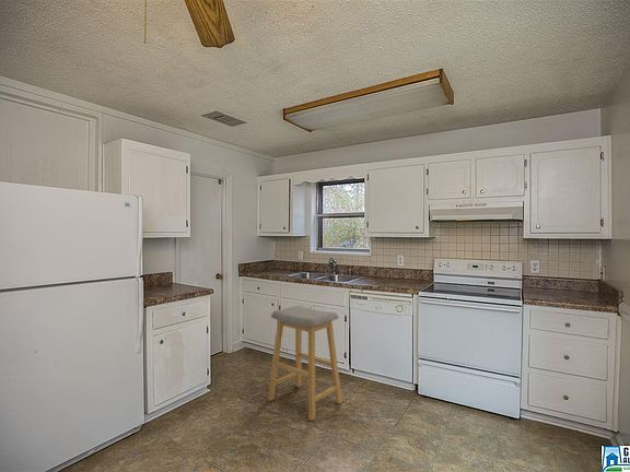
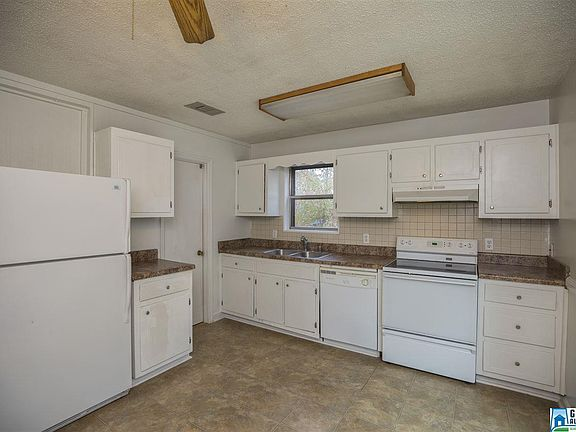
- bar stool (304, 355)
